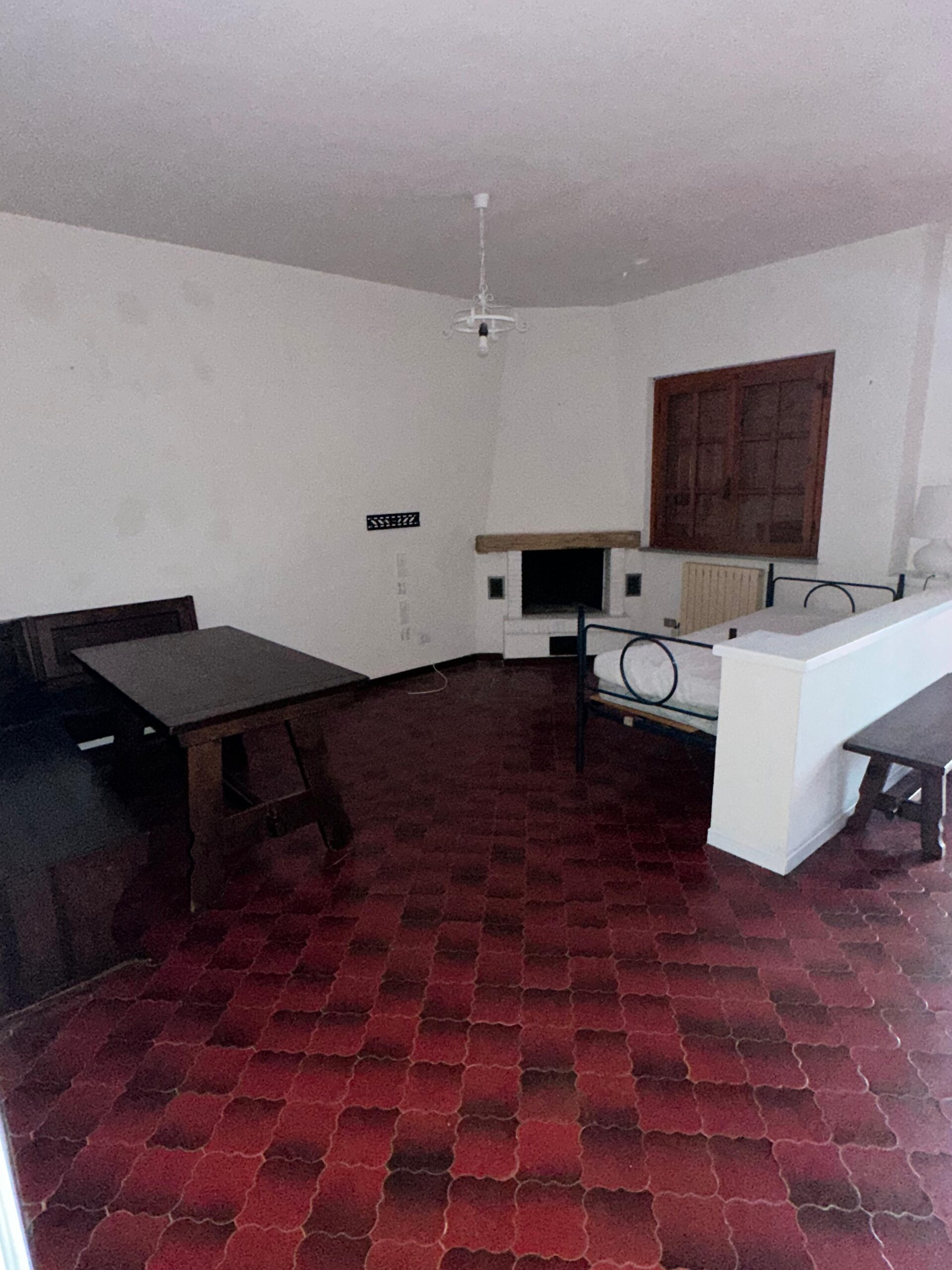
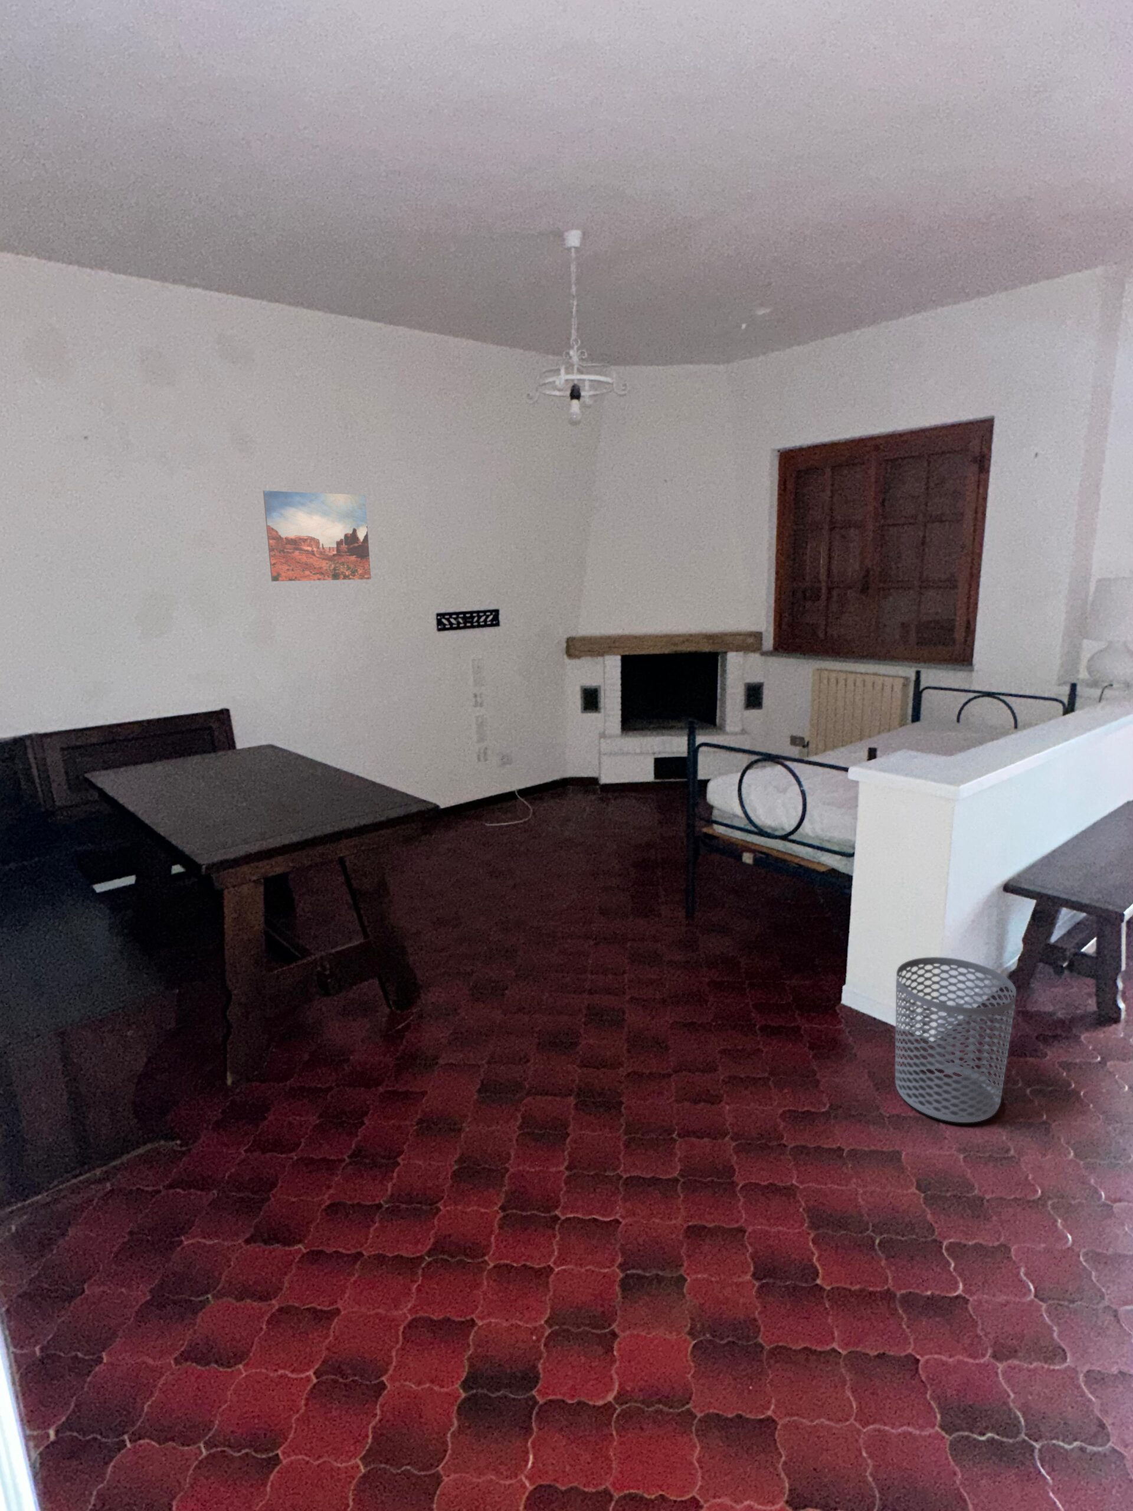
+ waste bin (950, 1039)
+ wall art (319, 537)
